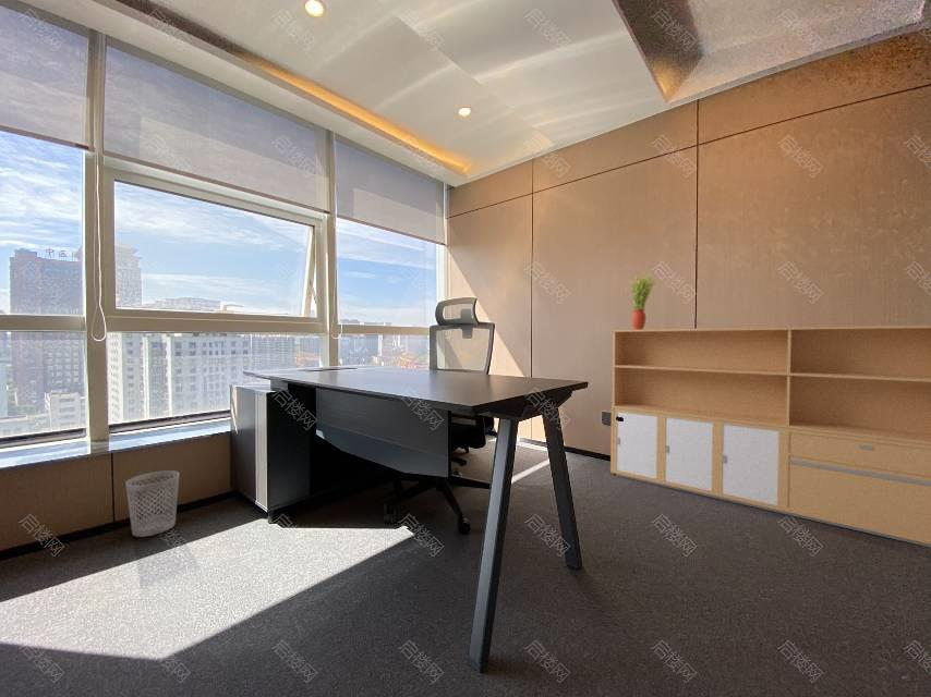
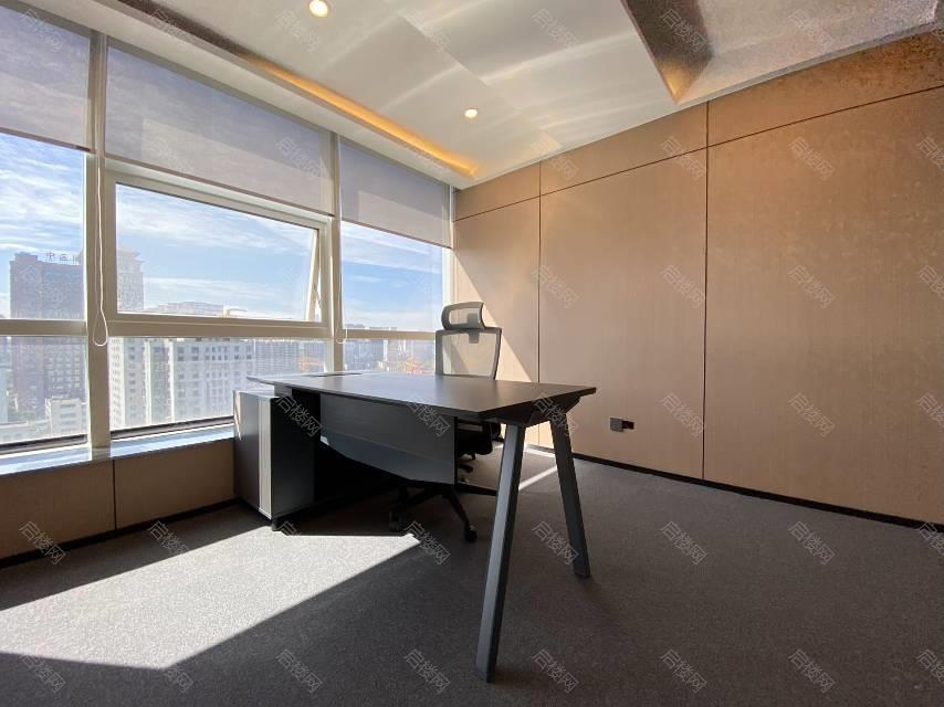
- wastebasket (154, 502)
- storage cabinet (750, 414)
- potted plant (642, 301)
